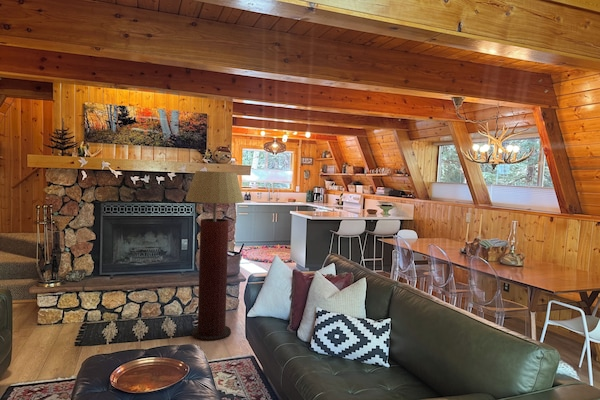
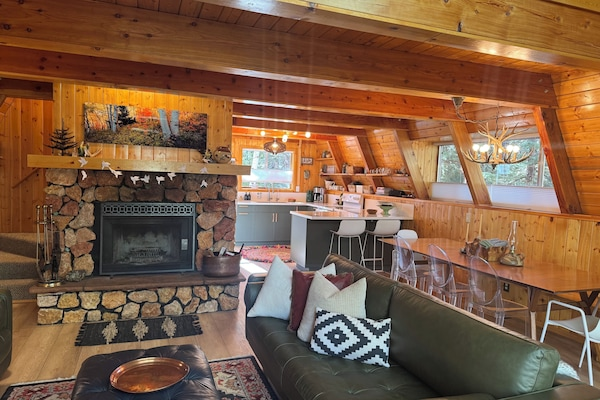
- floor lamp (213, 253)
